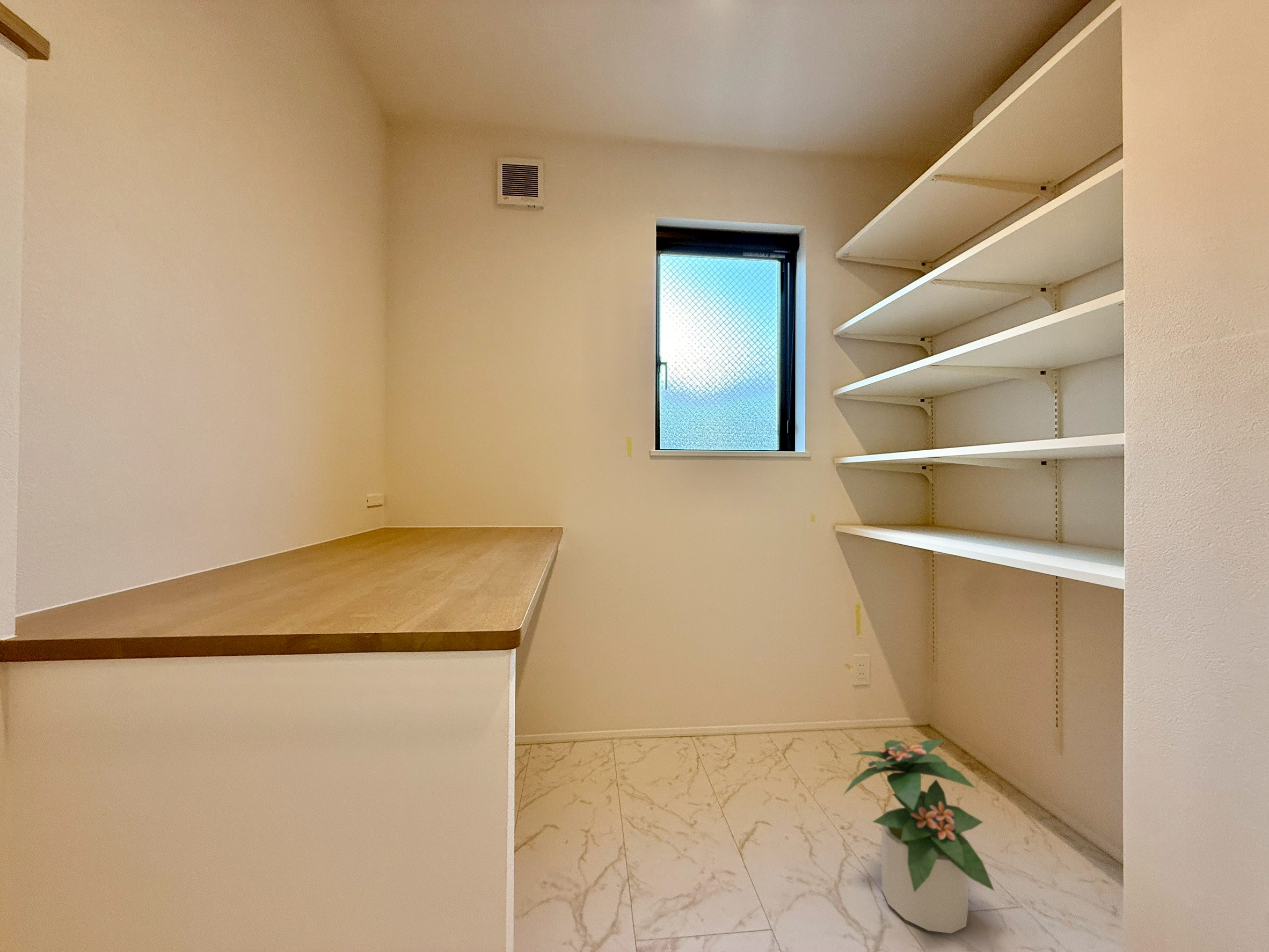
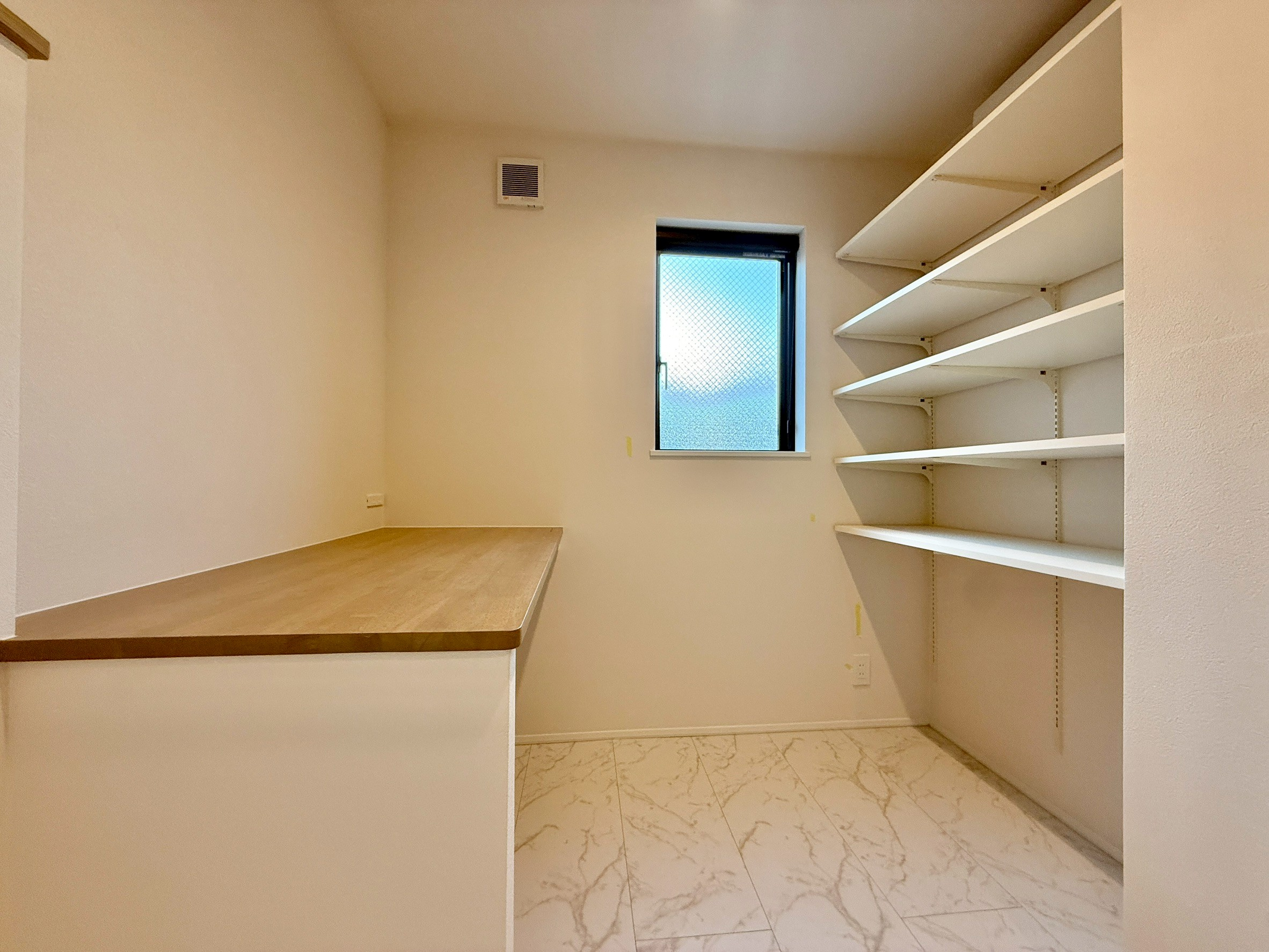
- potted plant (913, 821)
